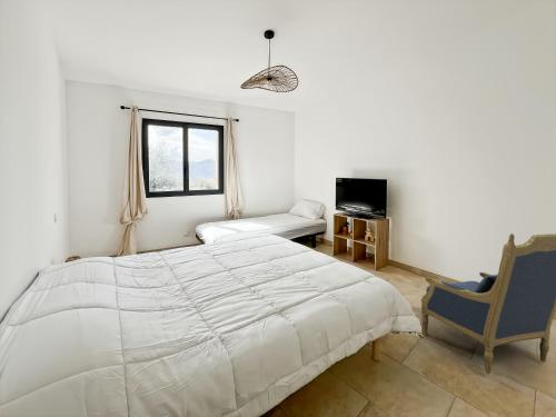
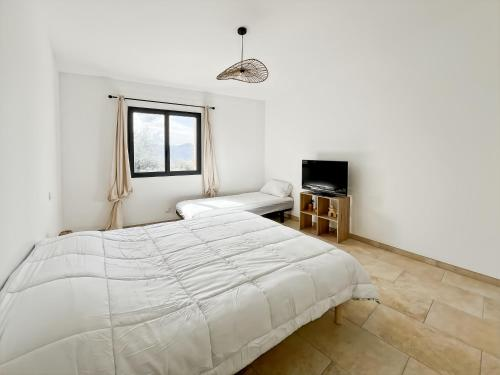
- armchair (489, 289)
